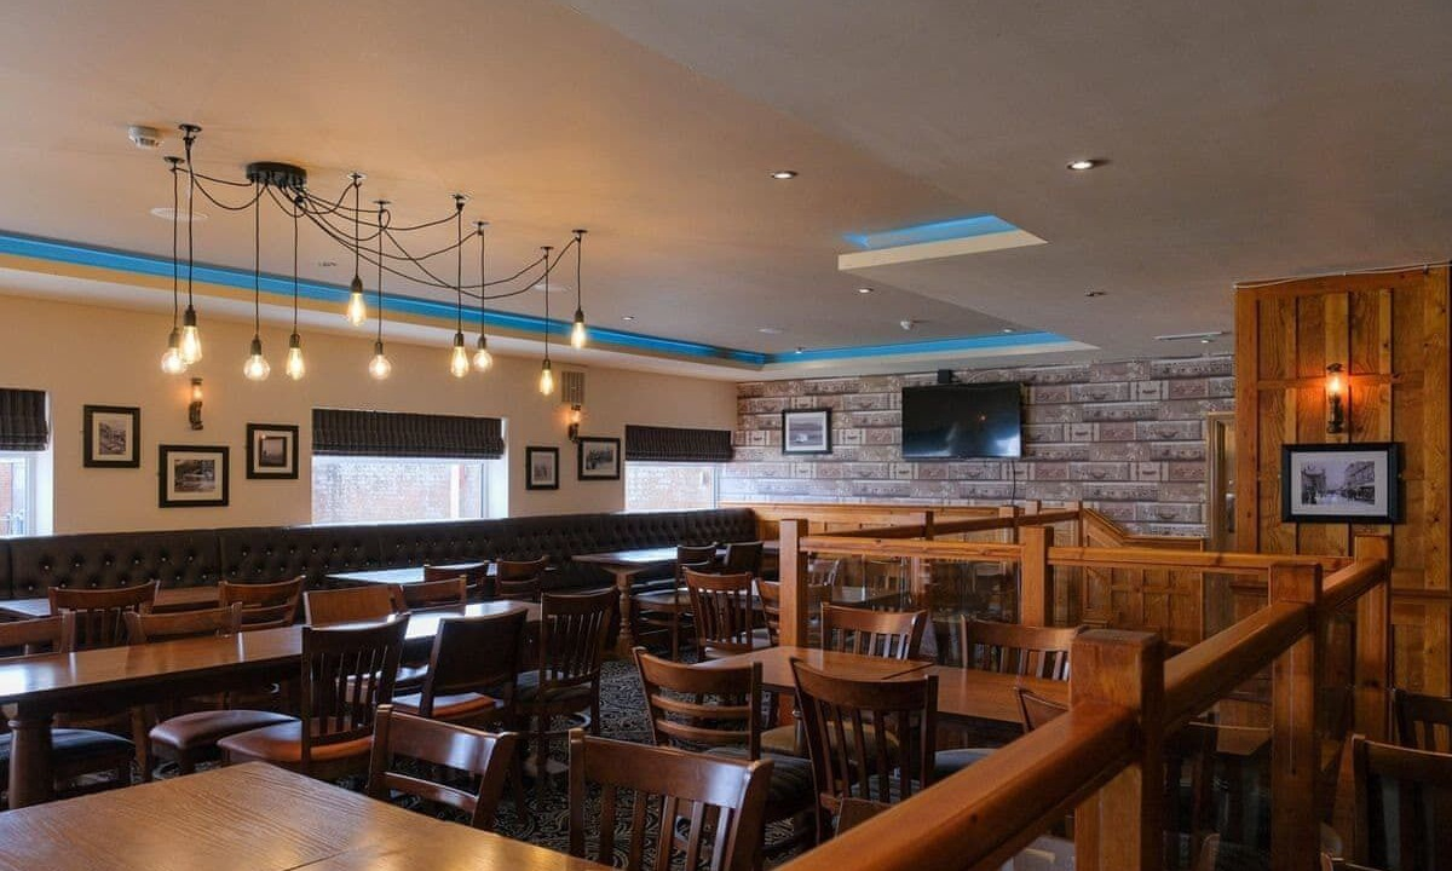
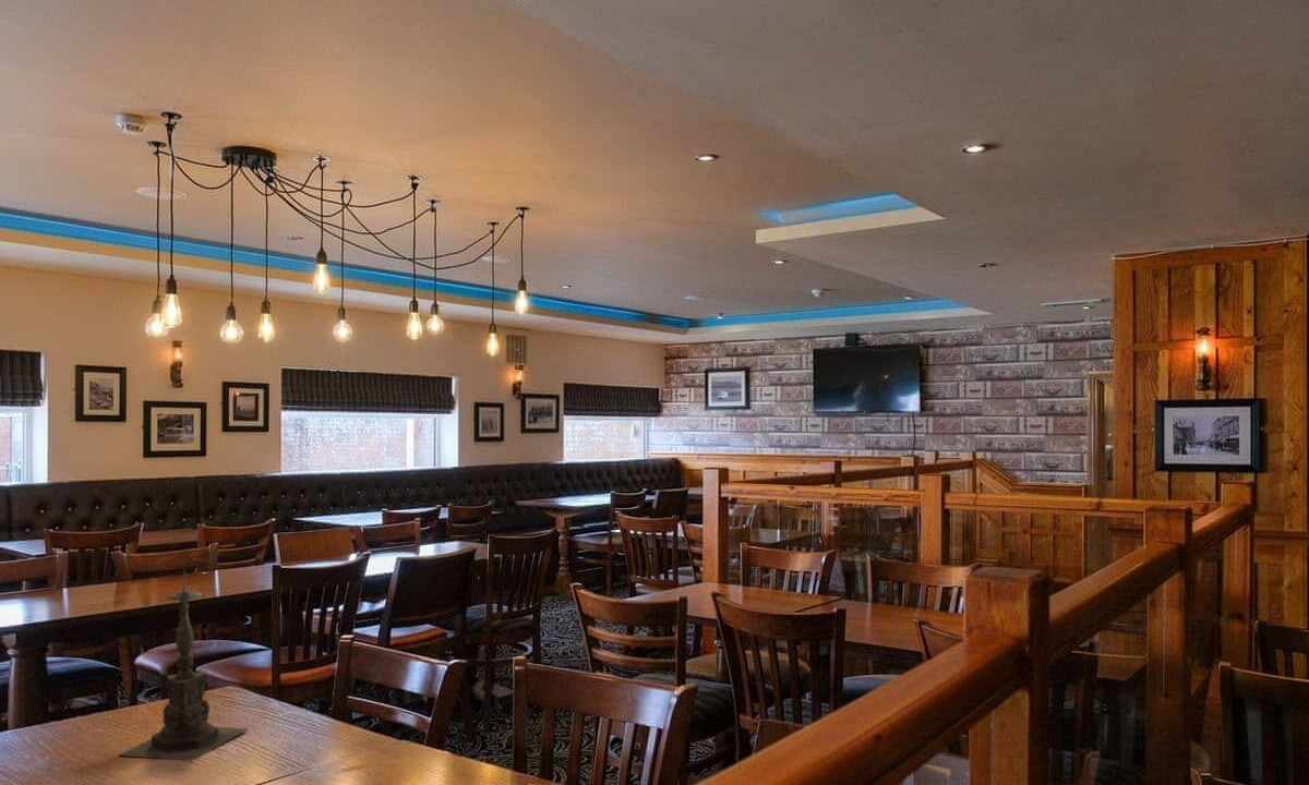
+ candle holder (185, 655)
